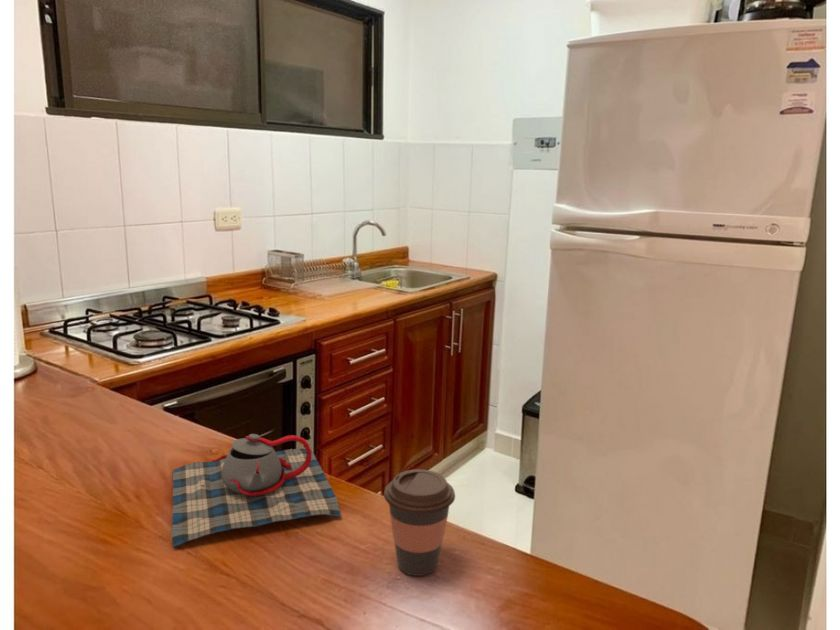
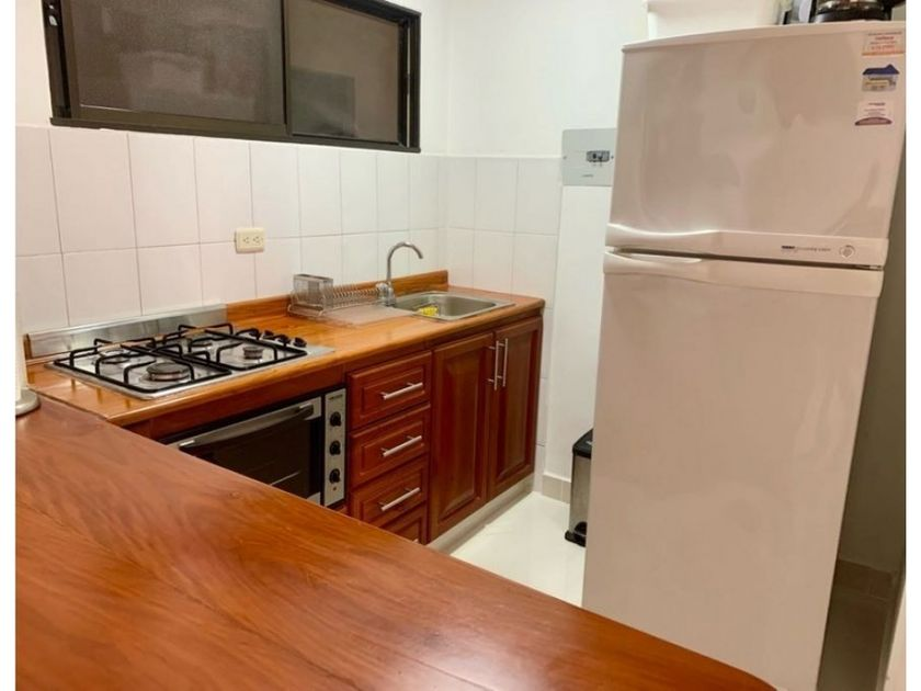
- coffee cup (418, 523)
- teapot (251, 463)
